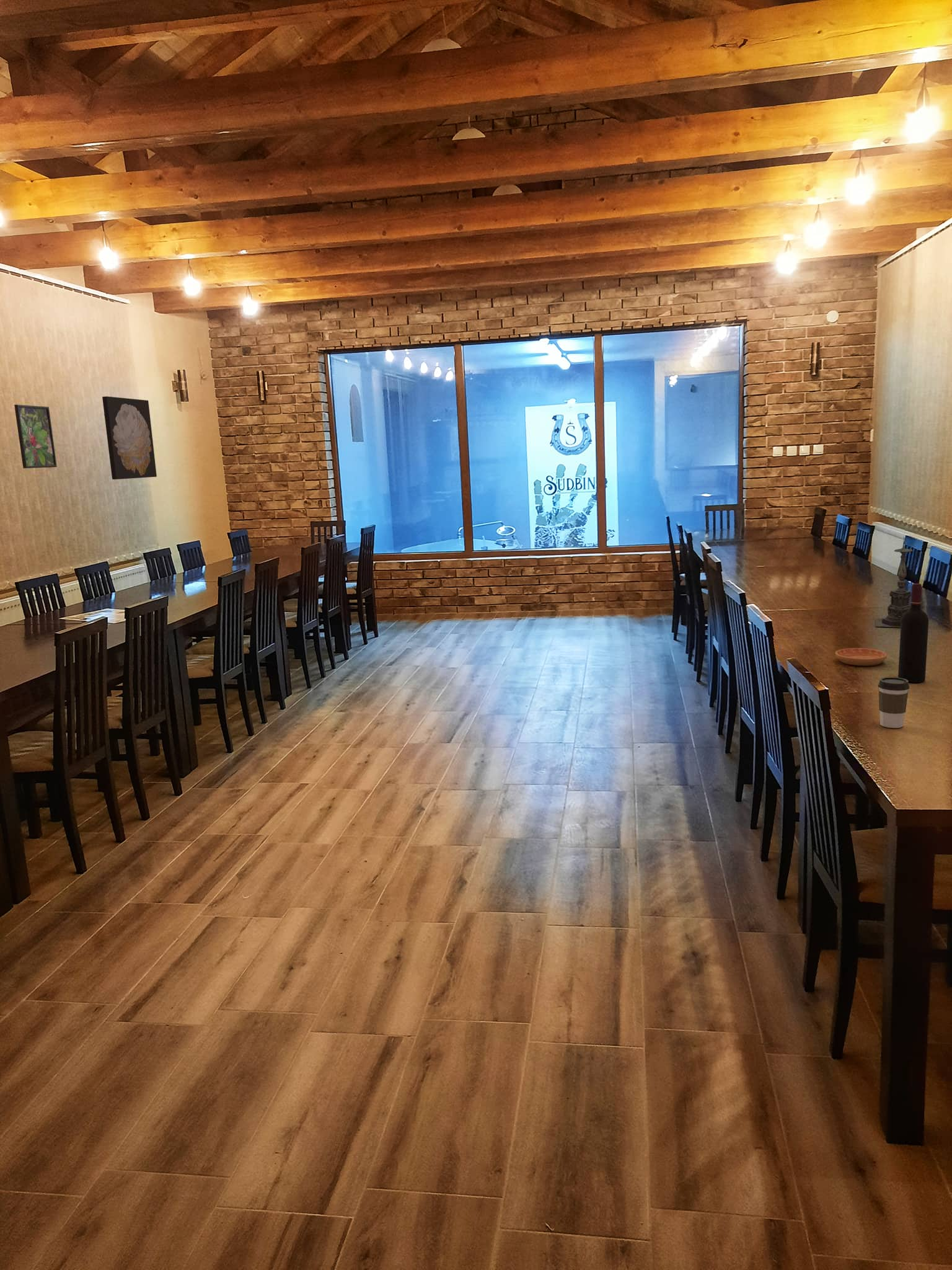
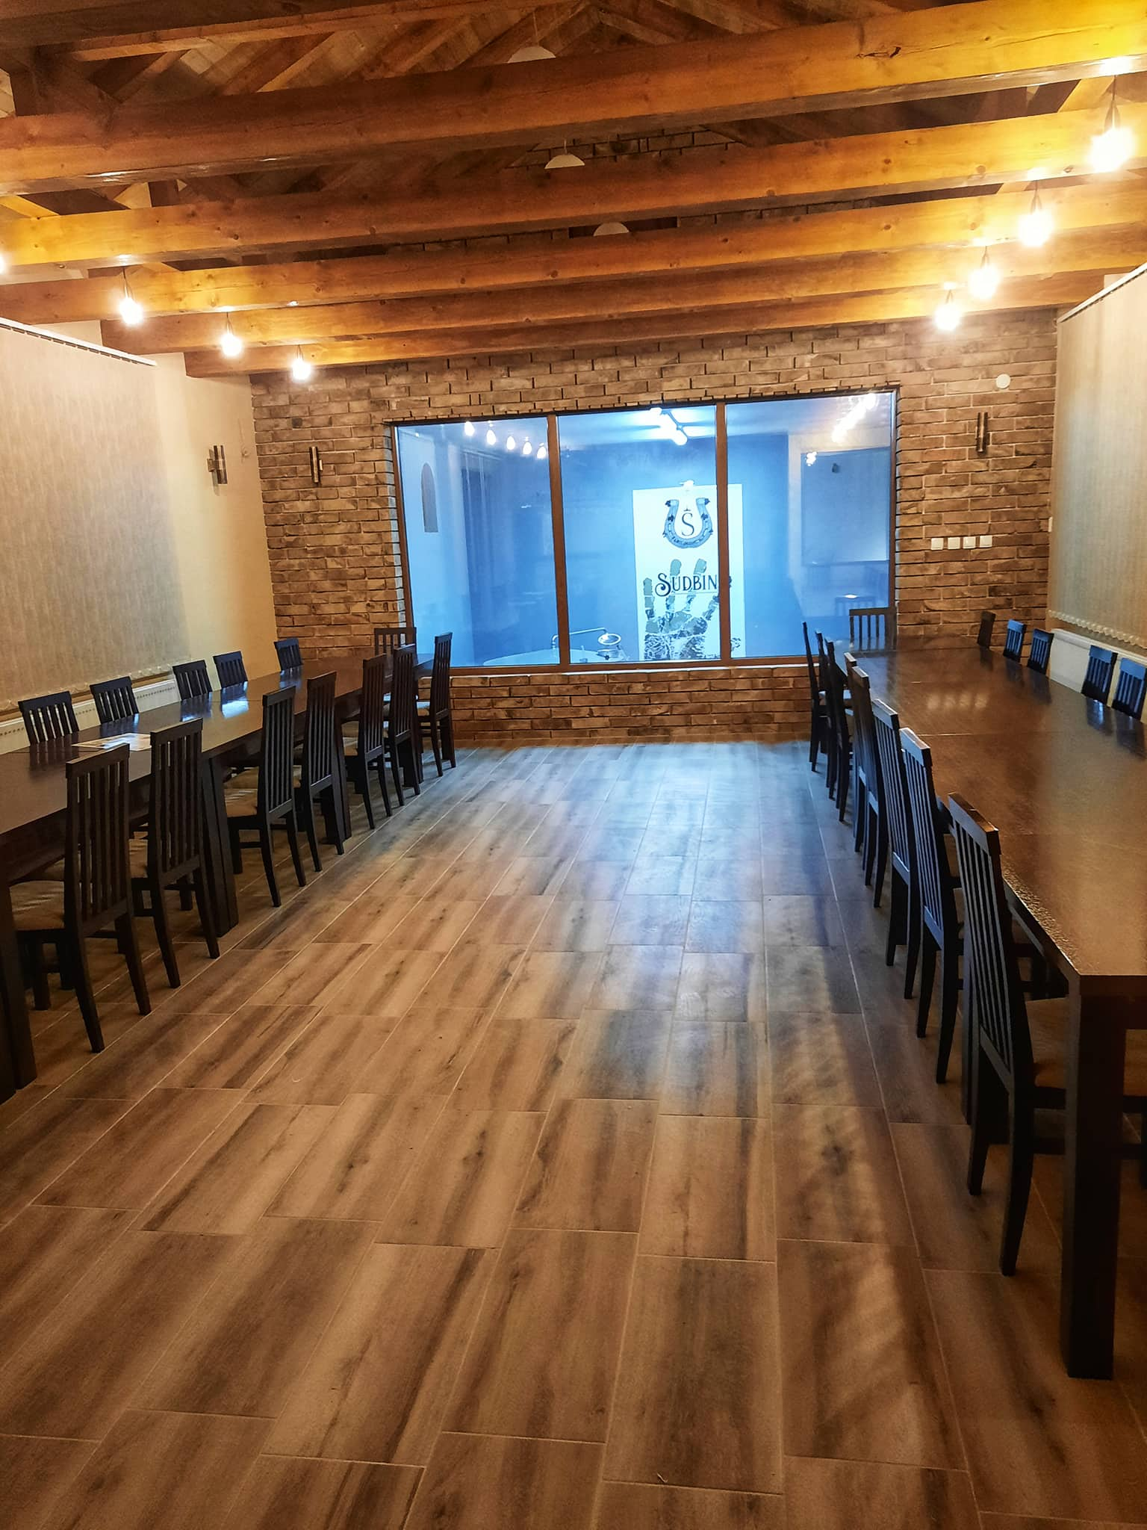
- wall art (130, 438)
- coffee cup (892, 703)
- candle holder (902, 580)
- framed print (36, 437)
- wine bottle (914, 632)
- saucer (860, 657)
